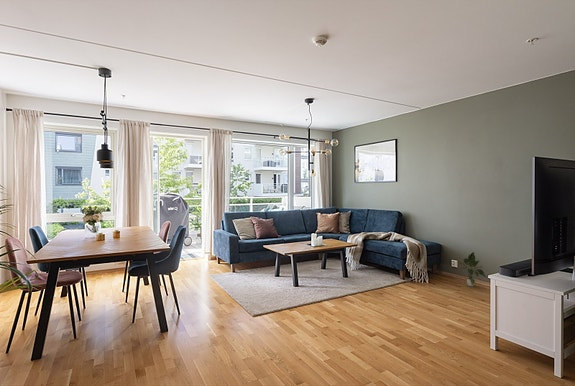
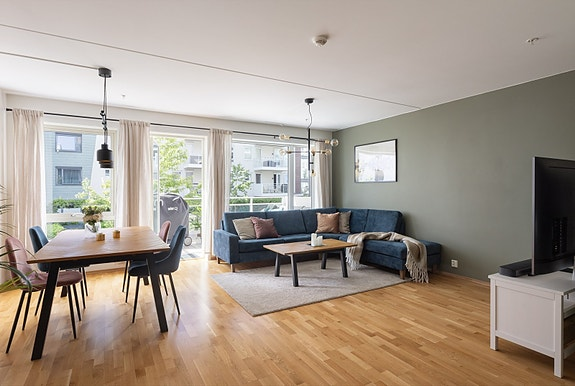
- potted plant (470, 269)
